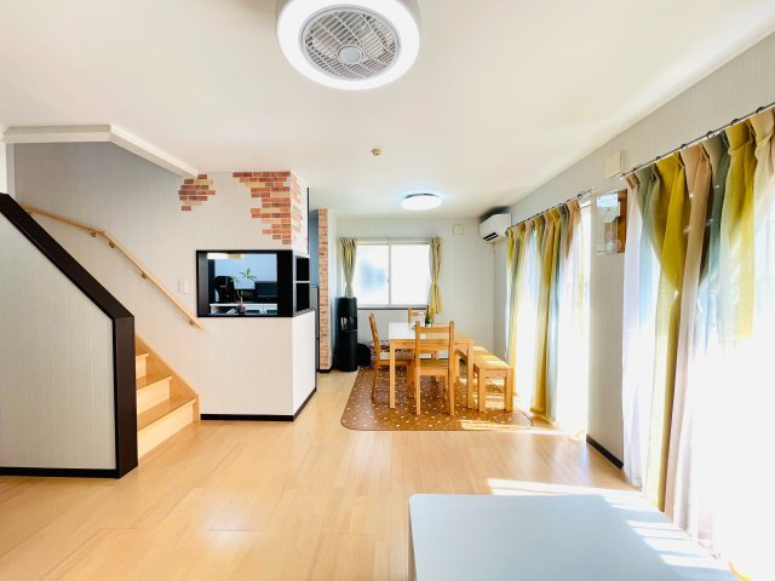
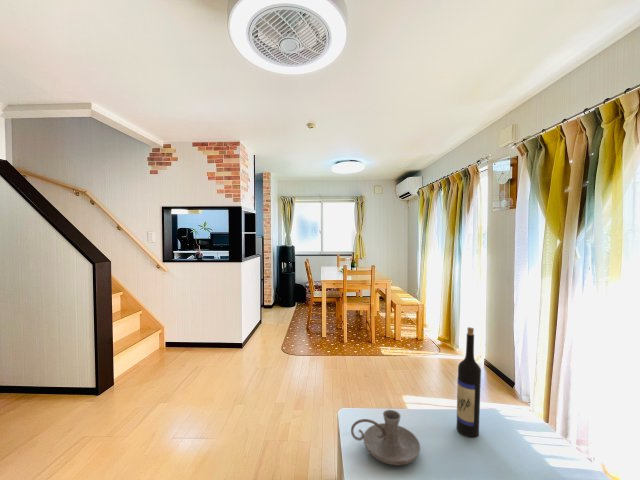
+ wine bottle (469, 379)
+ candle holder (384, 431)
